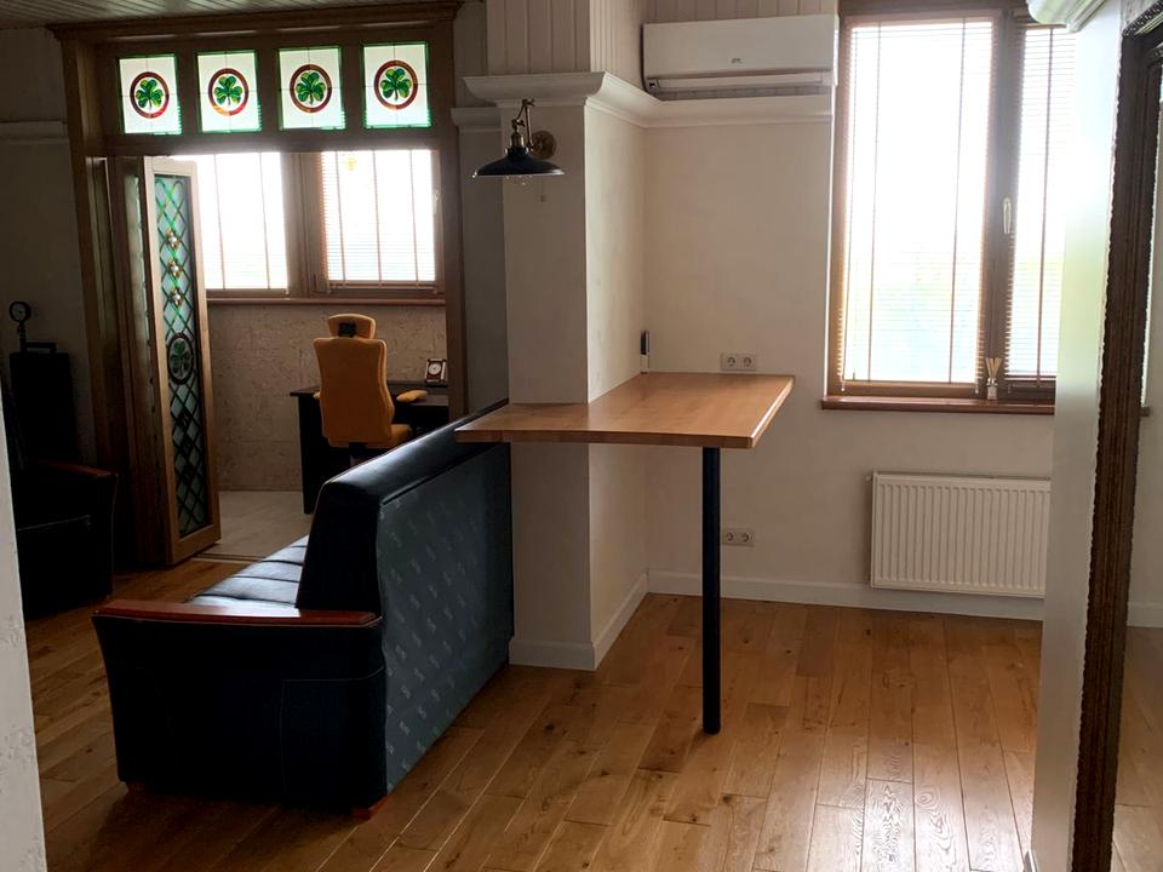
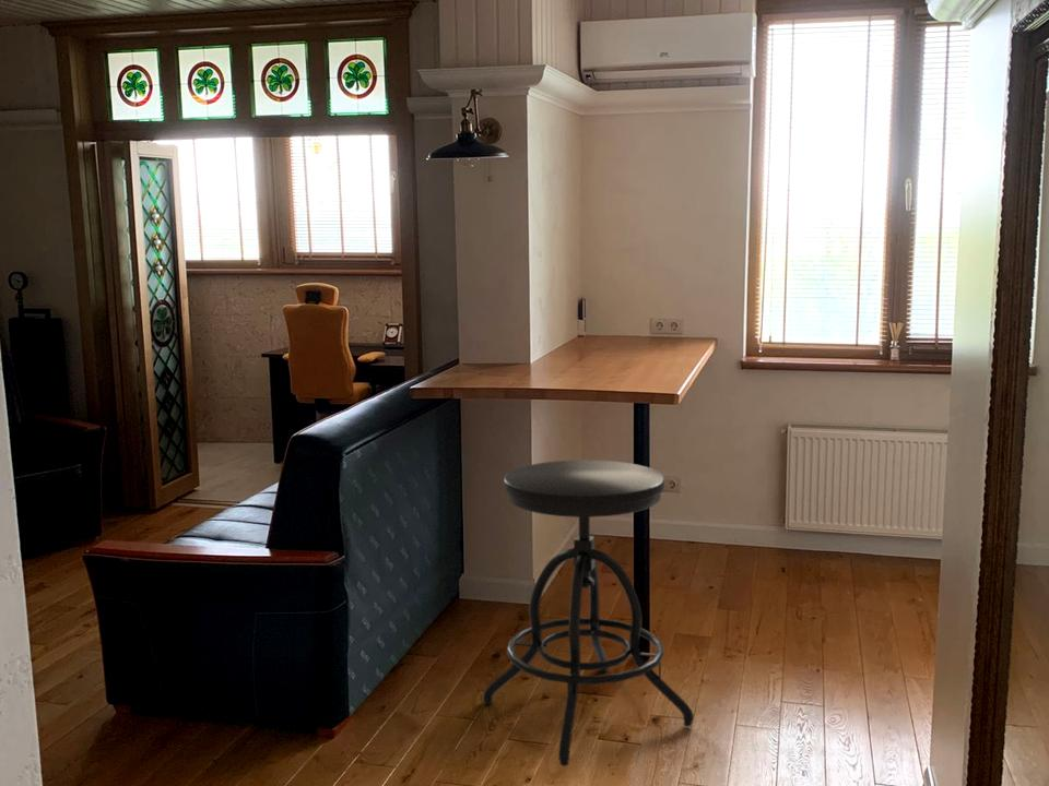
+ stool (580, 597)
